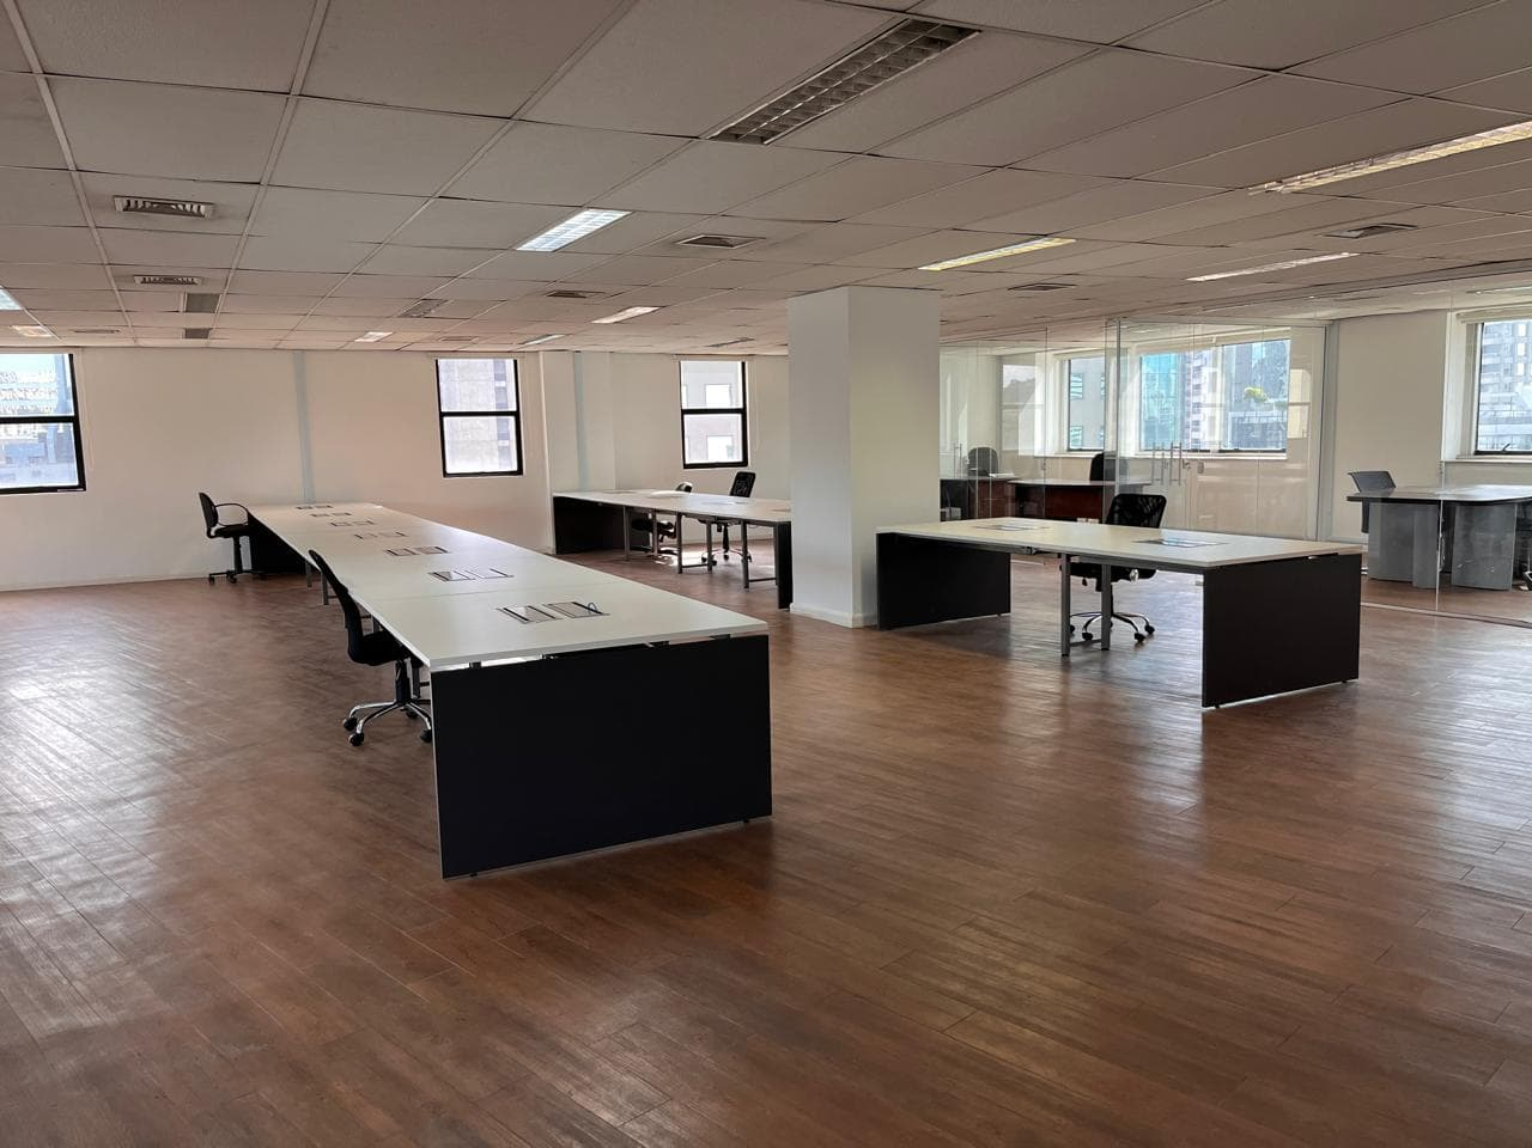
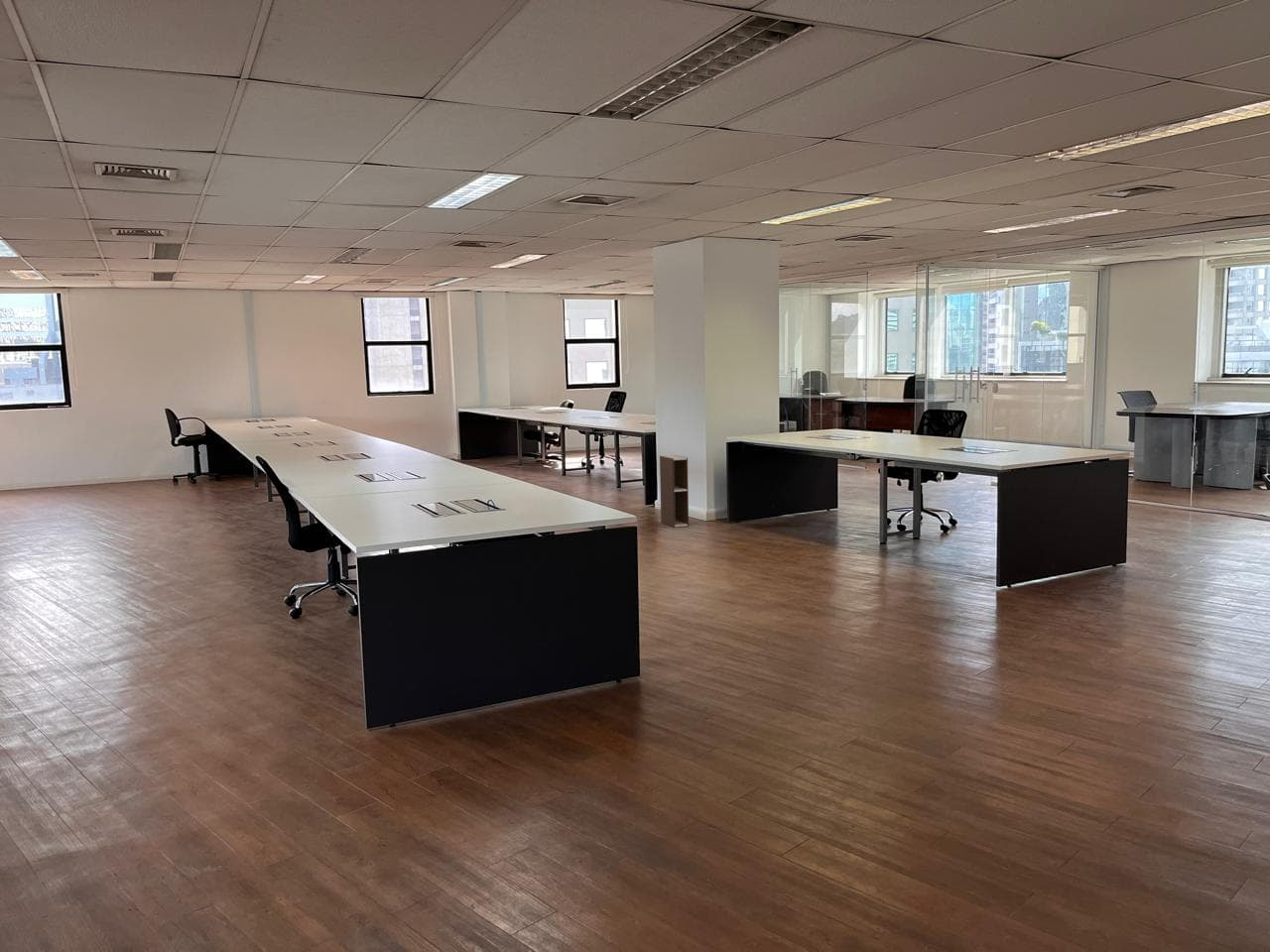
+ shelf (674, 490)
